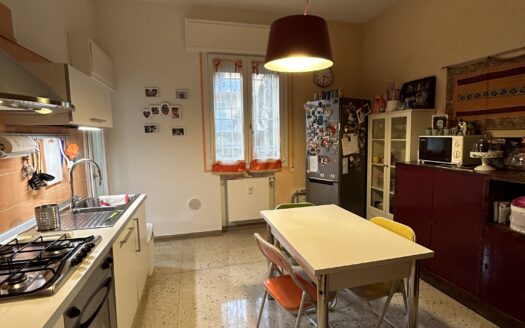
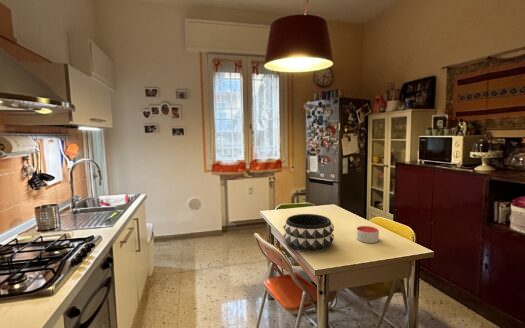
+ decorative bowl (308, 231)
+ candle (367, 233)
